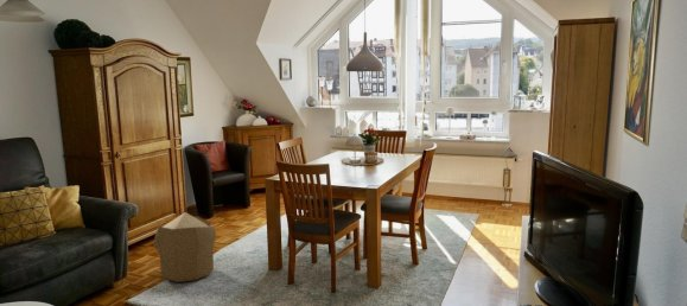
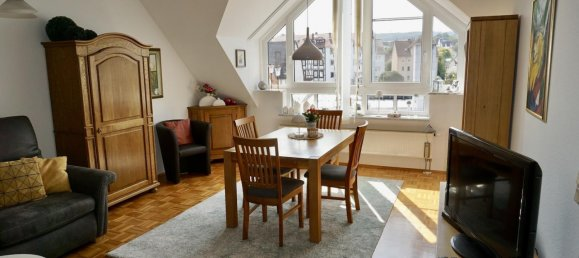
- pouf (186, 243)
